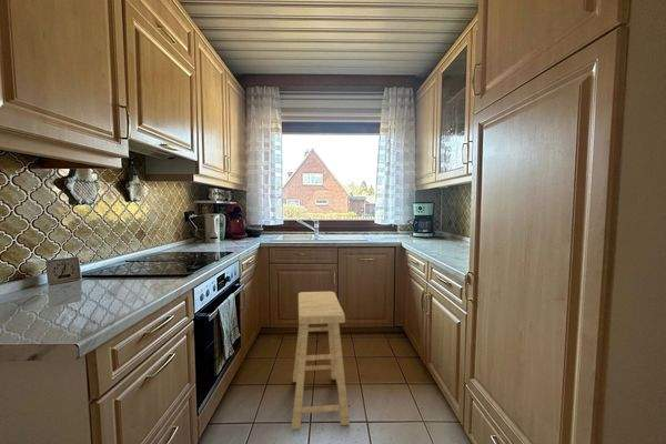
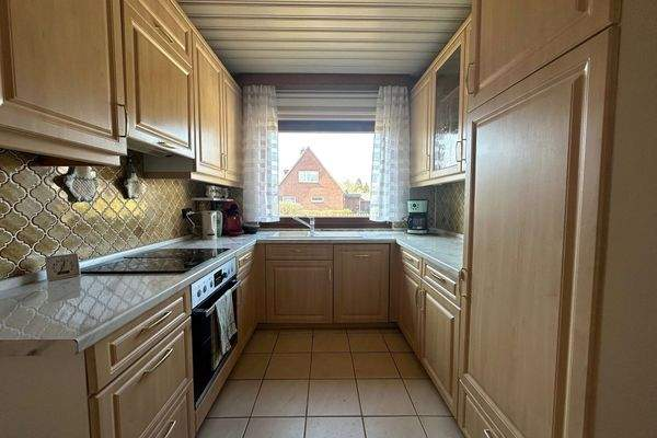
- stool (317, 355)
